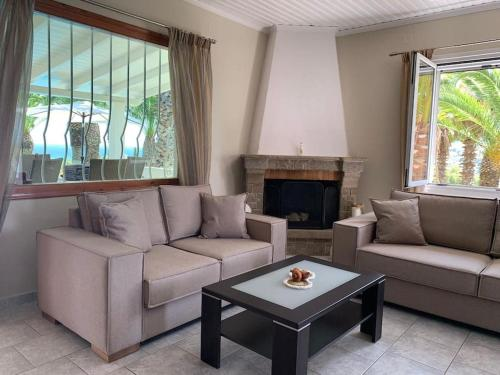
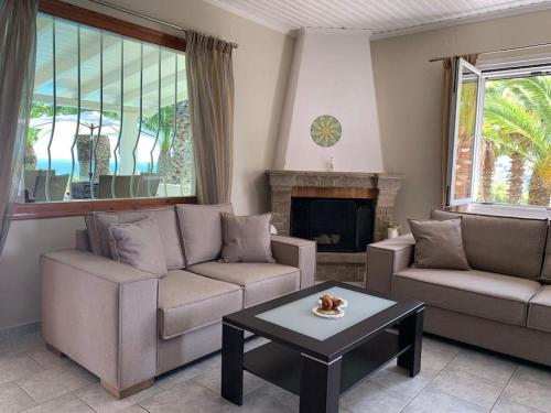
+ decorative plate (325, 131)
